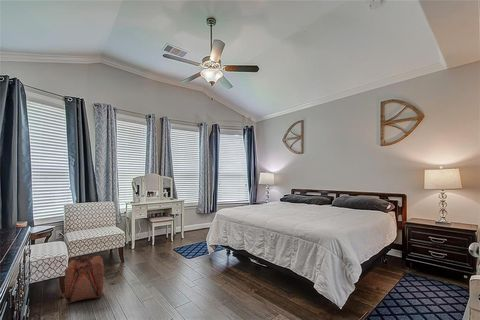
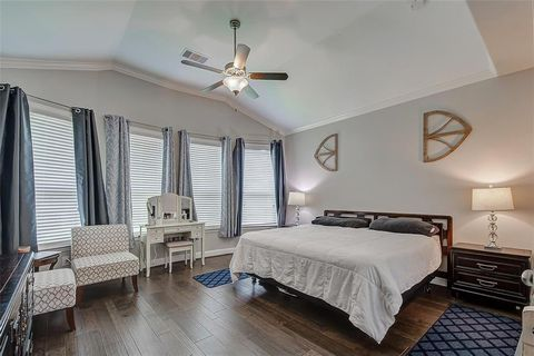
- backpack (85, 277)
